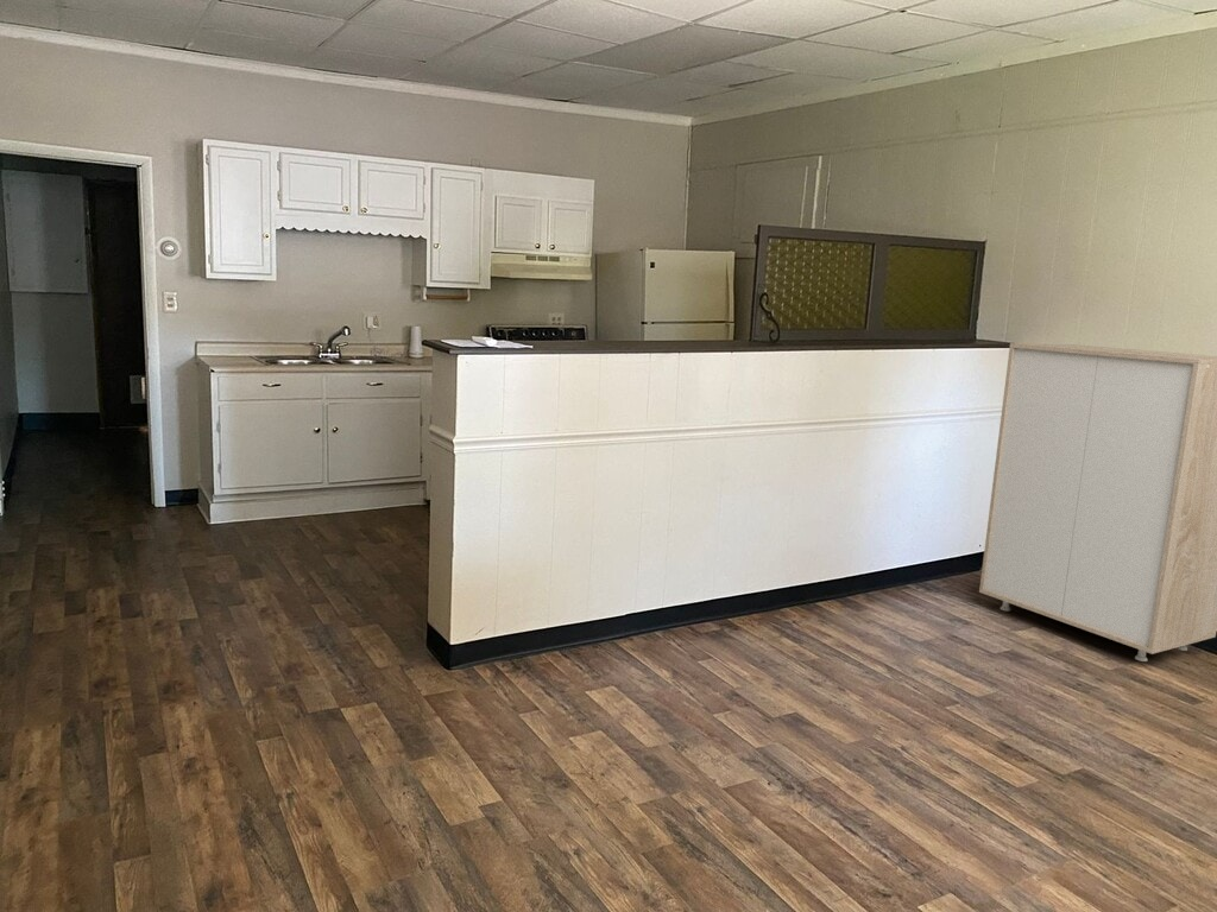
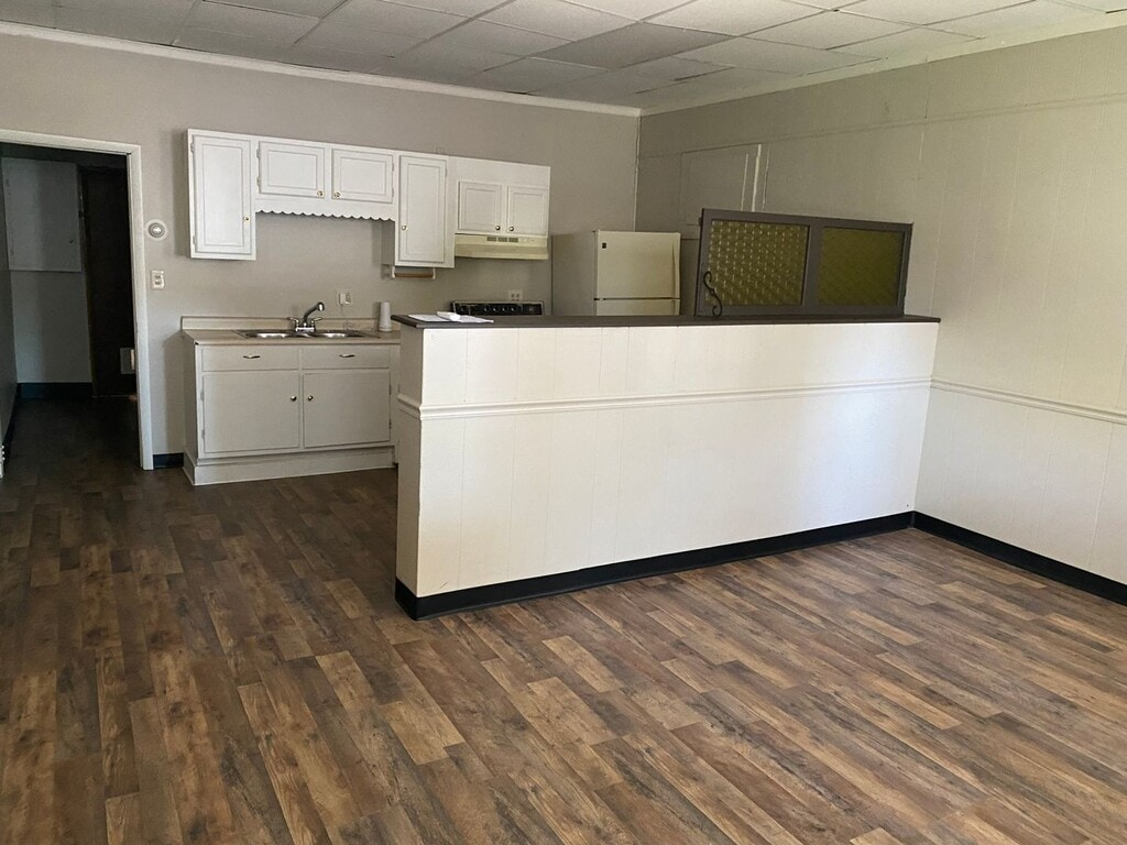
- storage cabinet (1110, 493)
